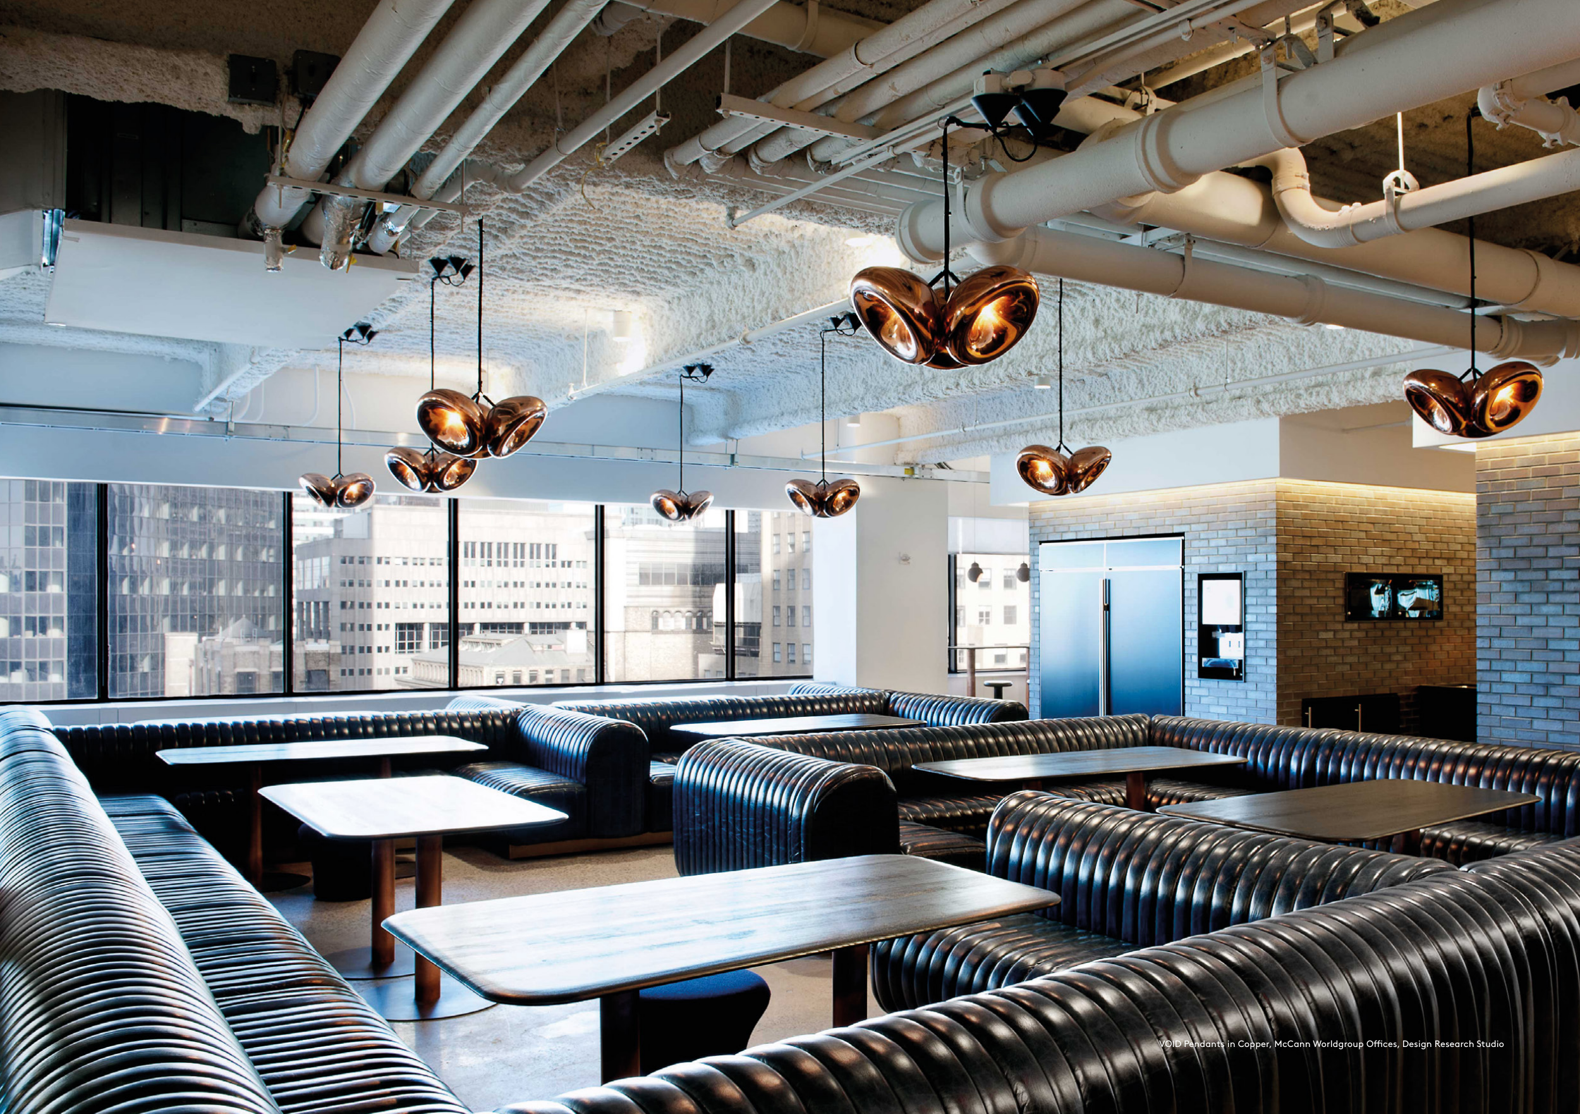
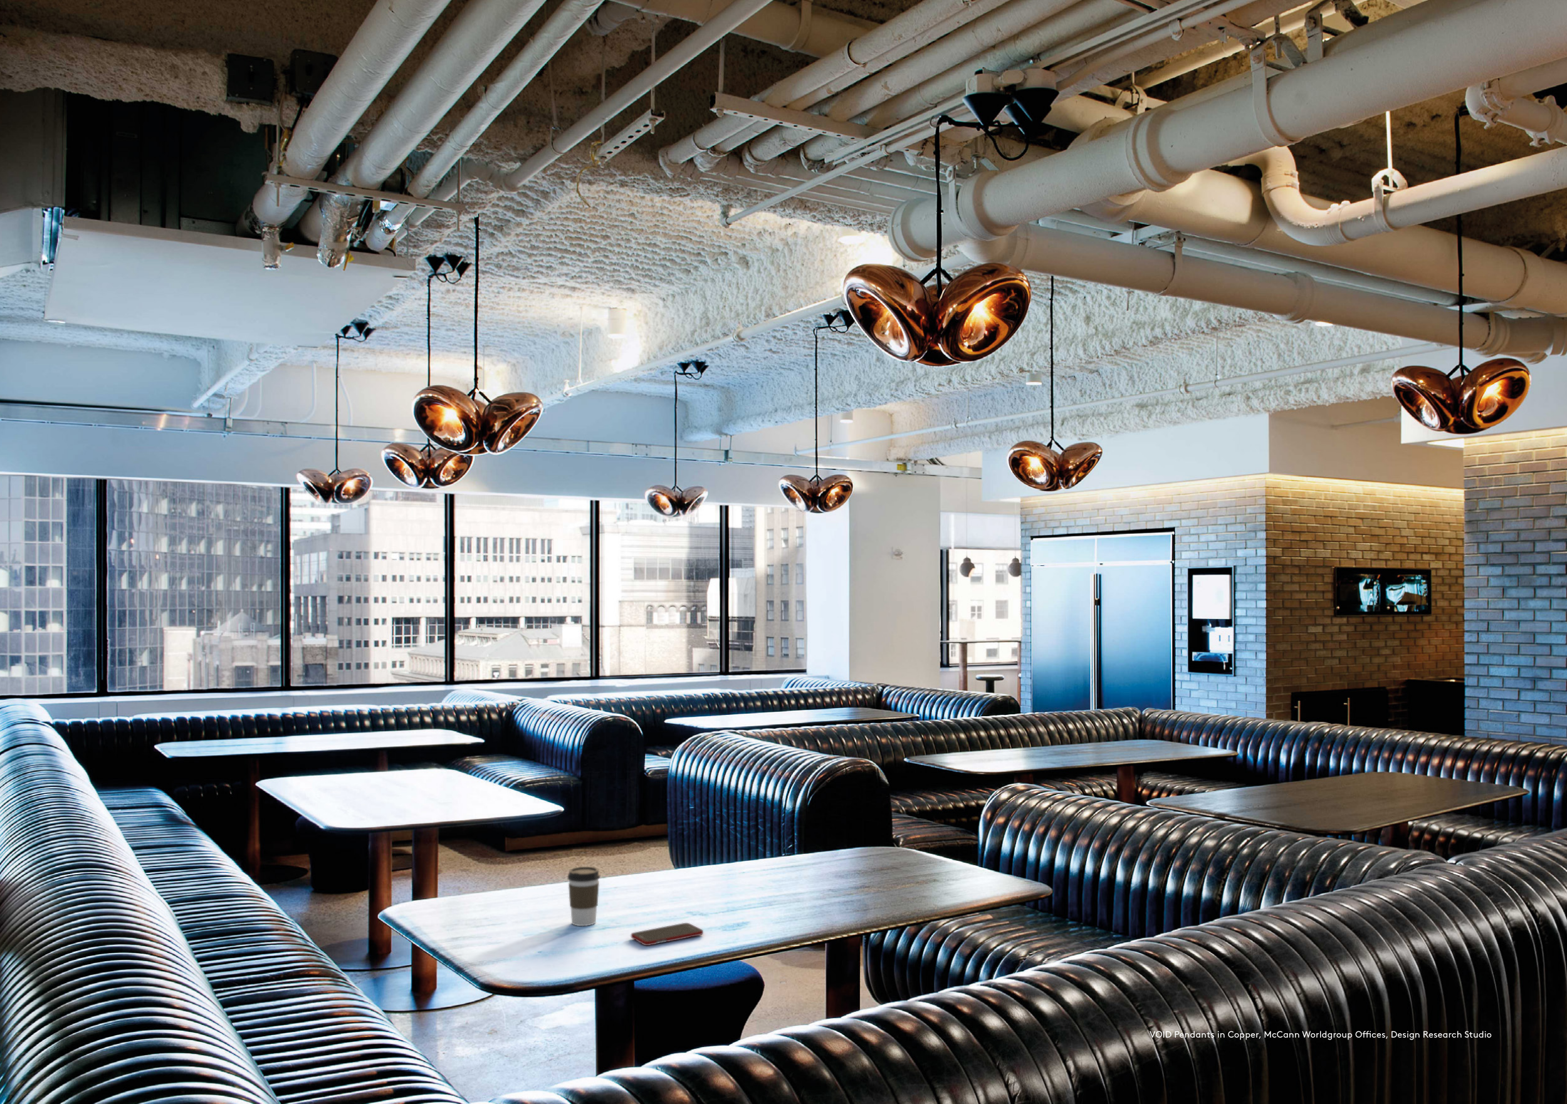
+ cell phone (667, 933)
+ coffee cup (583, 896)
